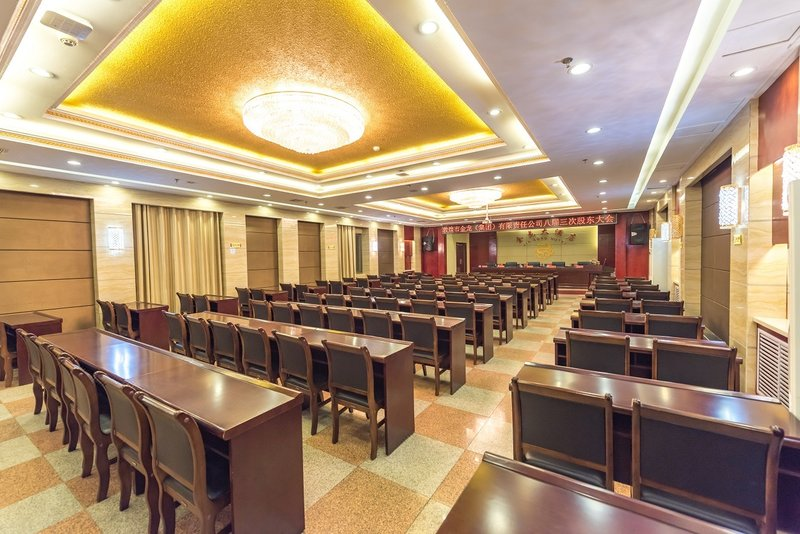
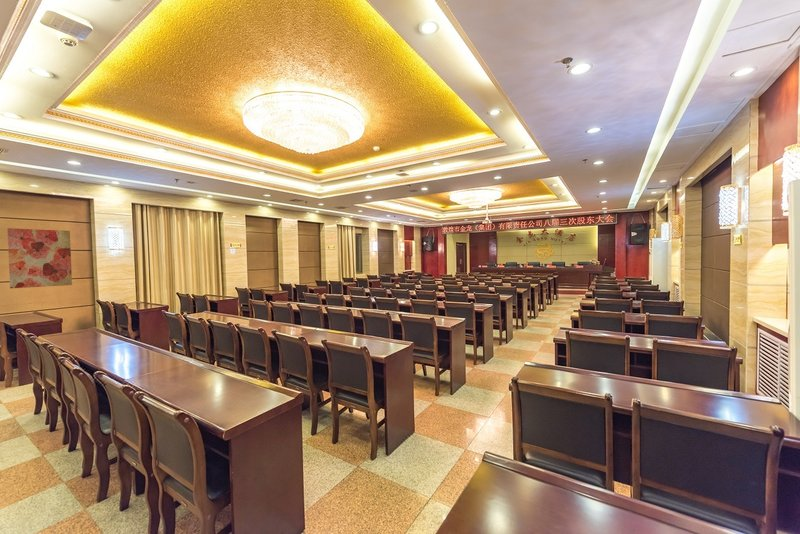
+ wall art (41, 258)
